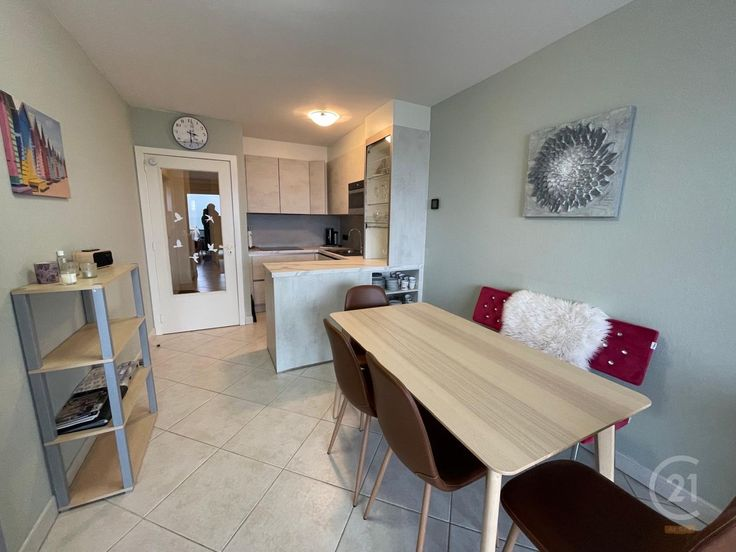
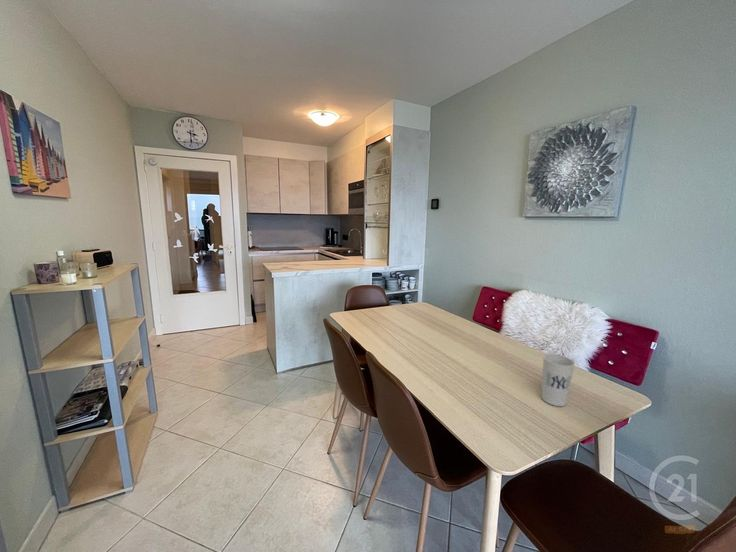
+ cup (556, 380)
